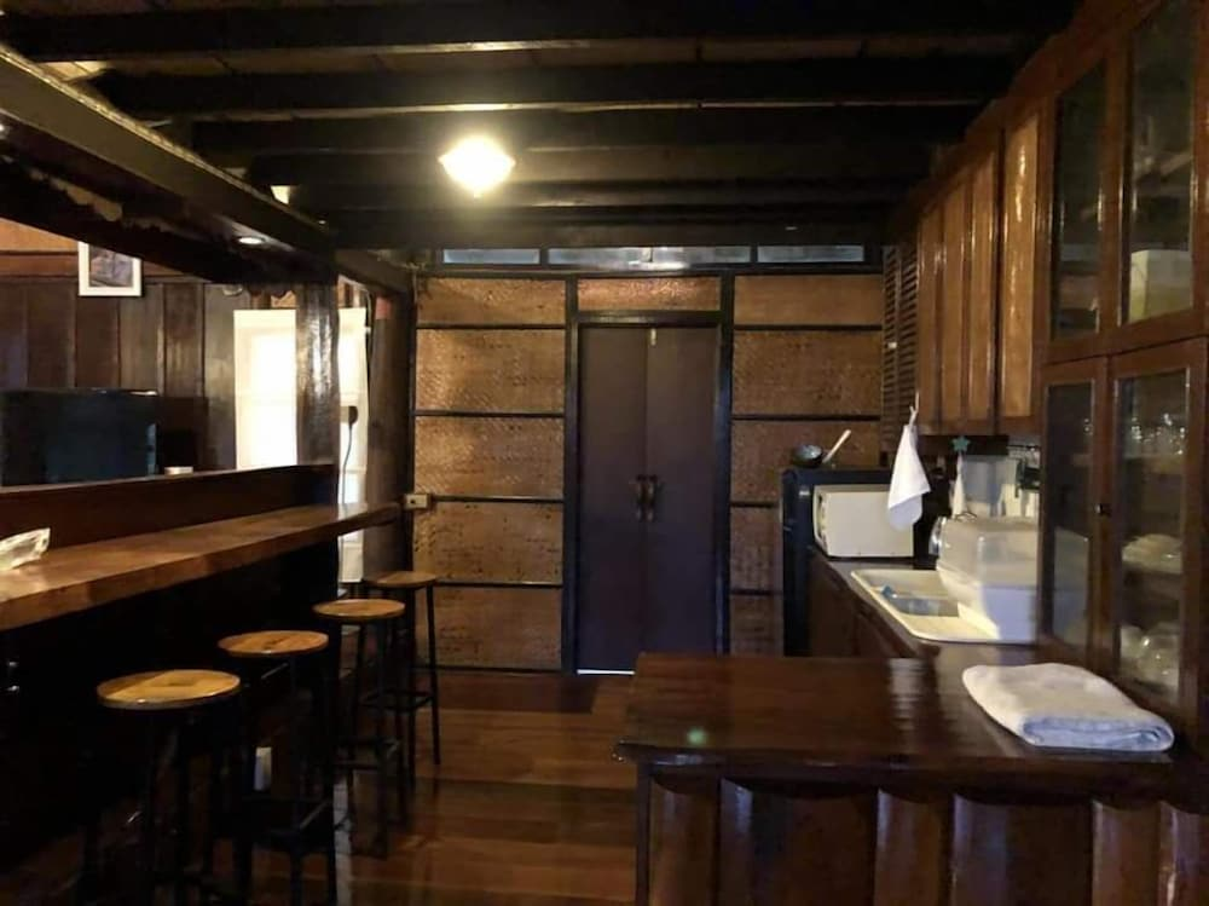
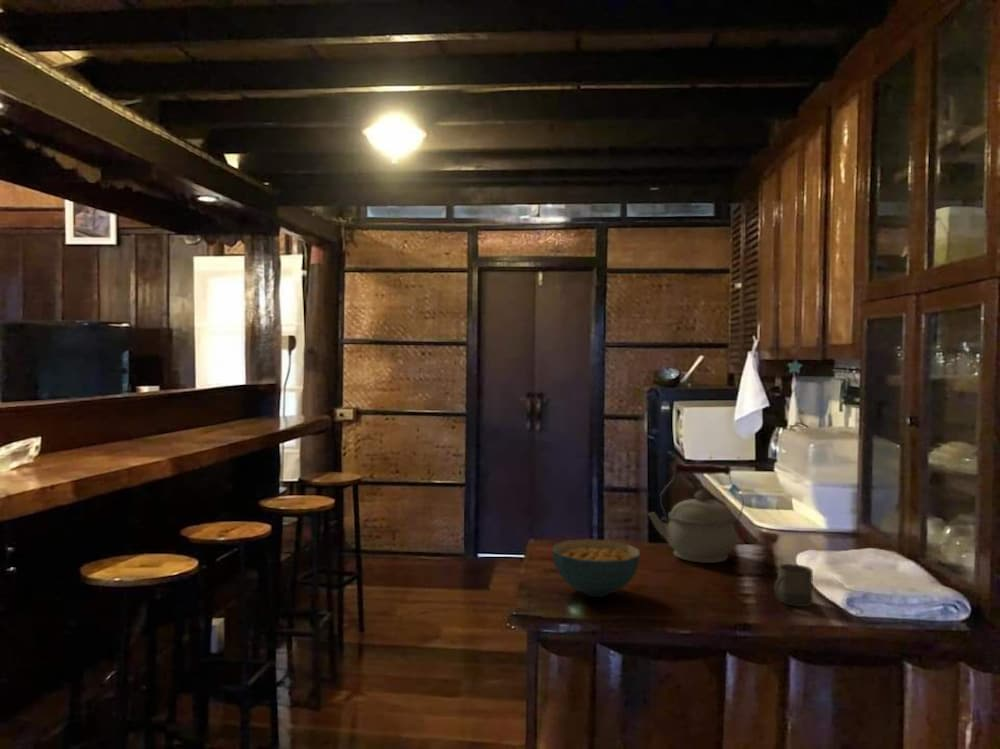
+ kettle (695, 510)
+ cup (790, 585)
+ cereal bowl (595, 571)
